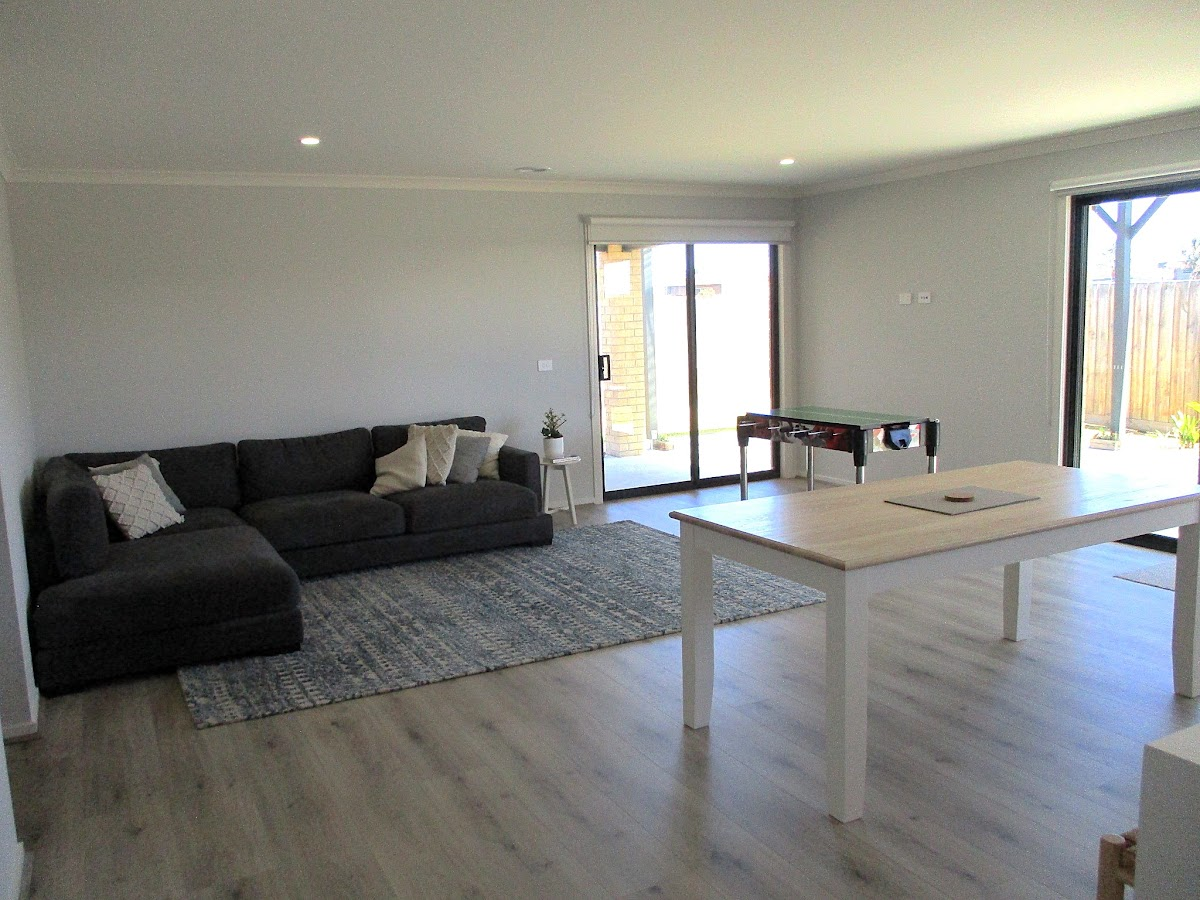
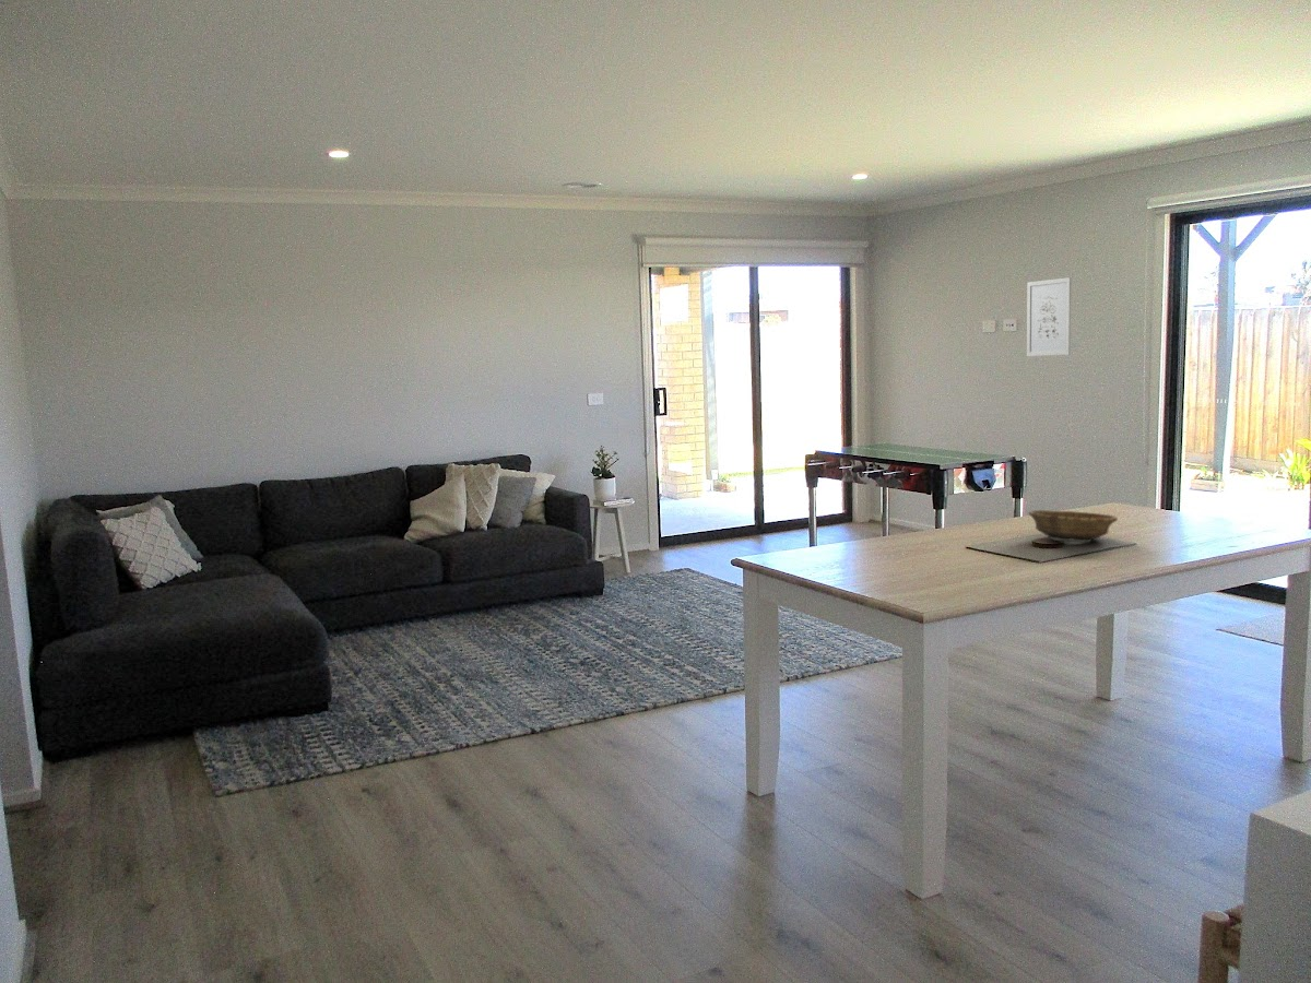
+ wall art (1048, 318)
+ decorative bowl (1072, 524)
